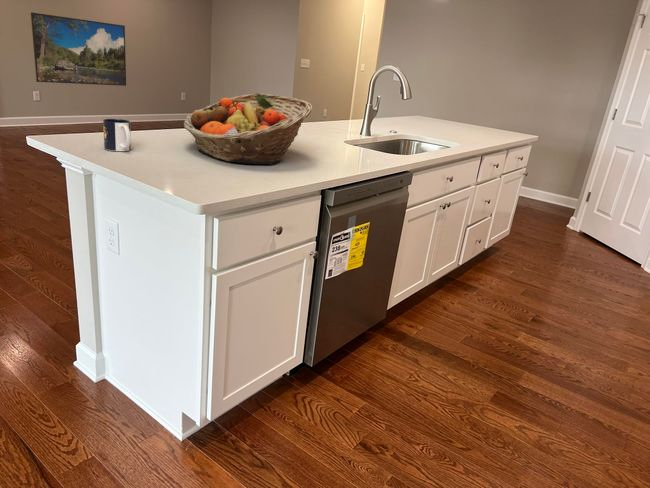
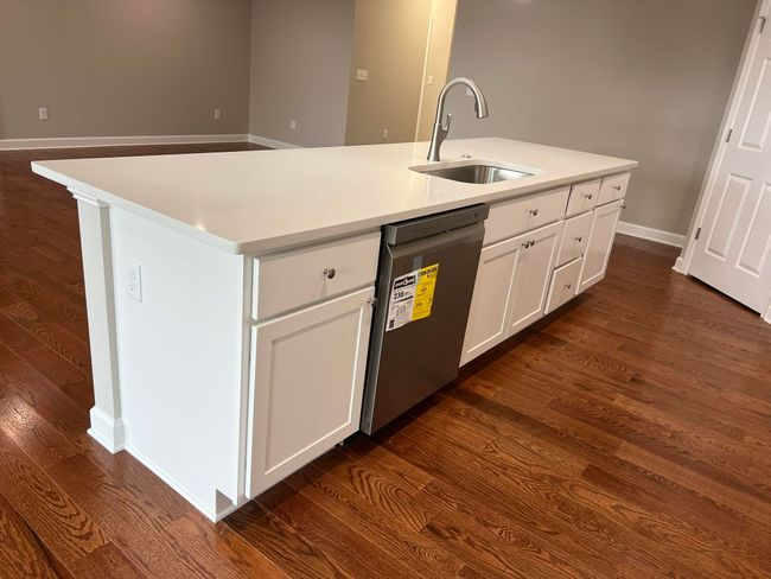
- mug (120, 135)
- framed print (82, 52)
- fruit basket (247, 125)
